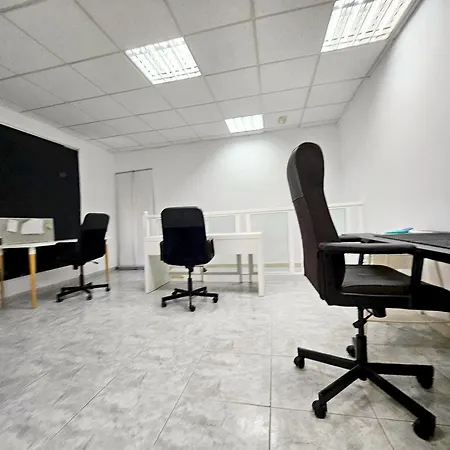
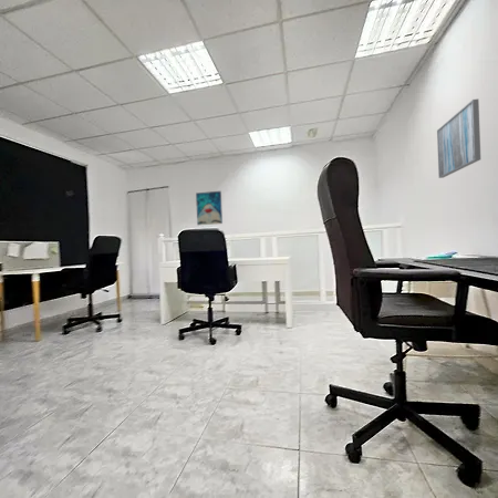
+ wall art (456, 143)
+ wall art (208, 208)
